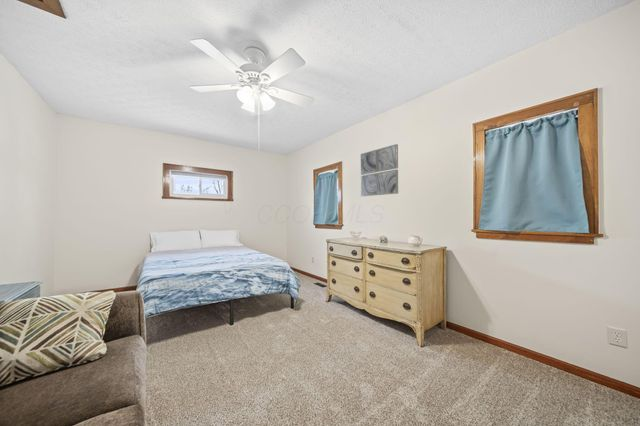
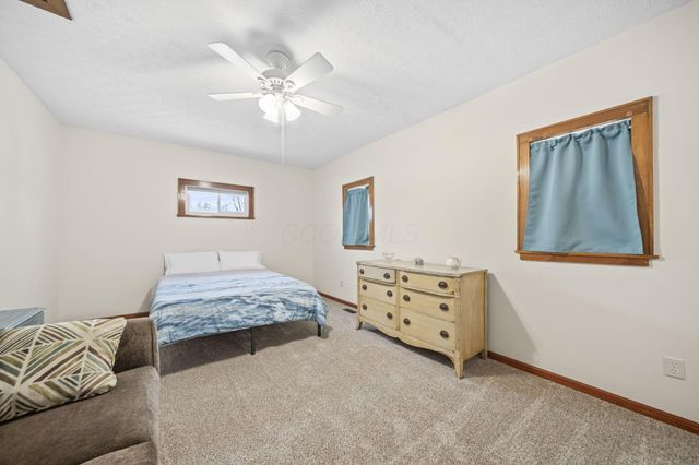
- wall art (378, 171)
